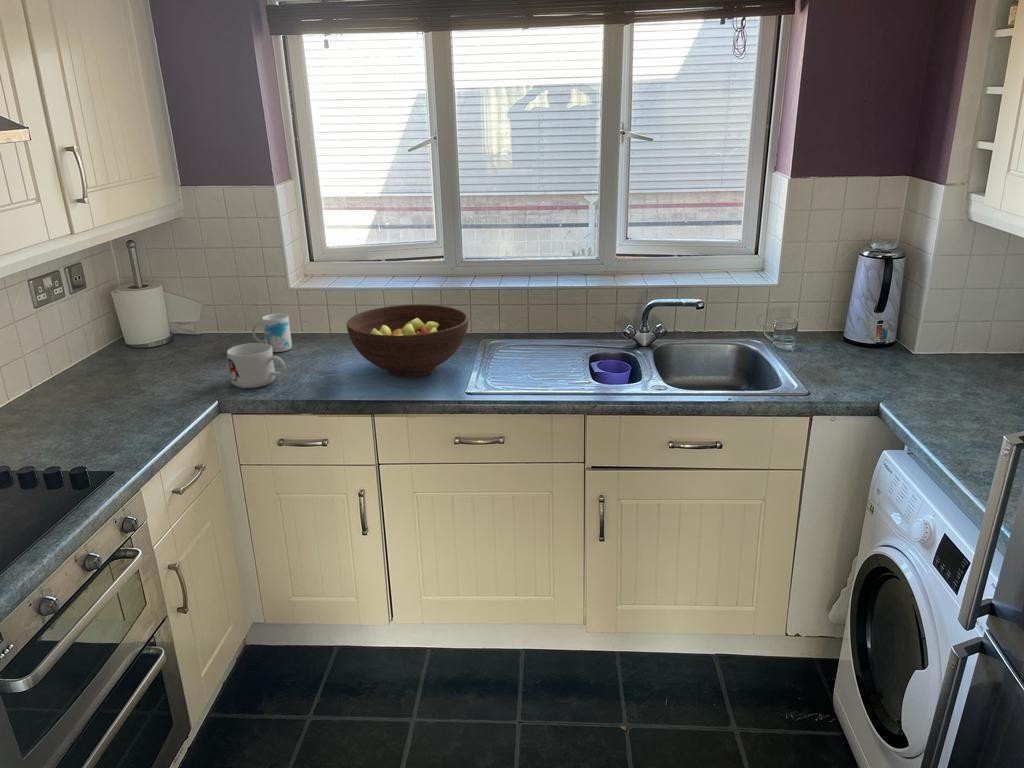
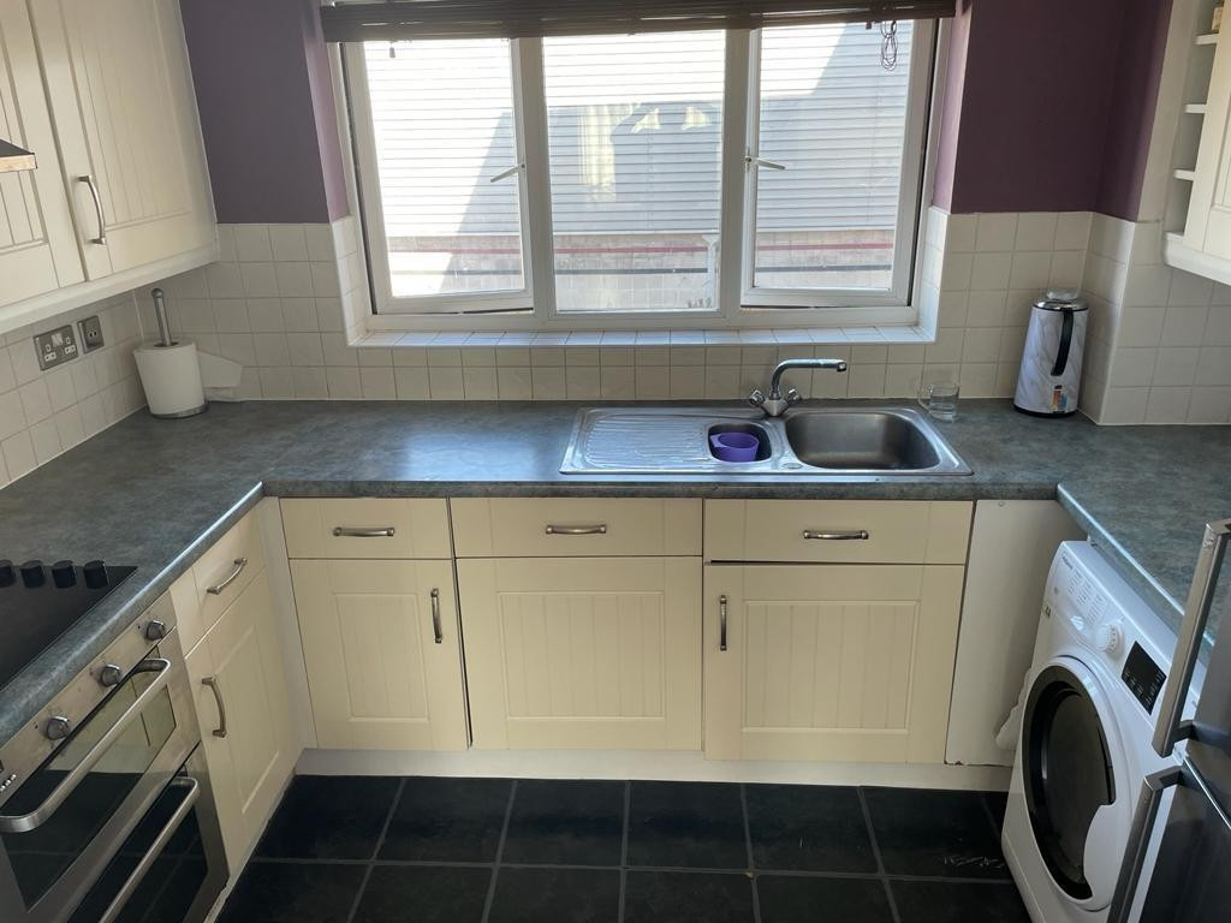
- fruit bowl (409, 345)
- mug (259, 366)
- mug (271, 333)
